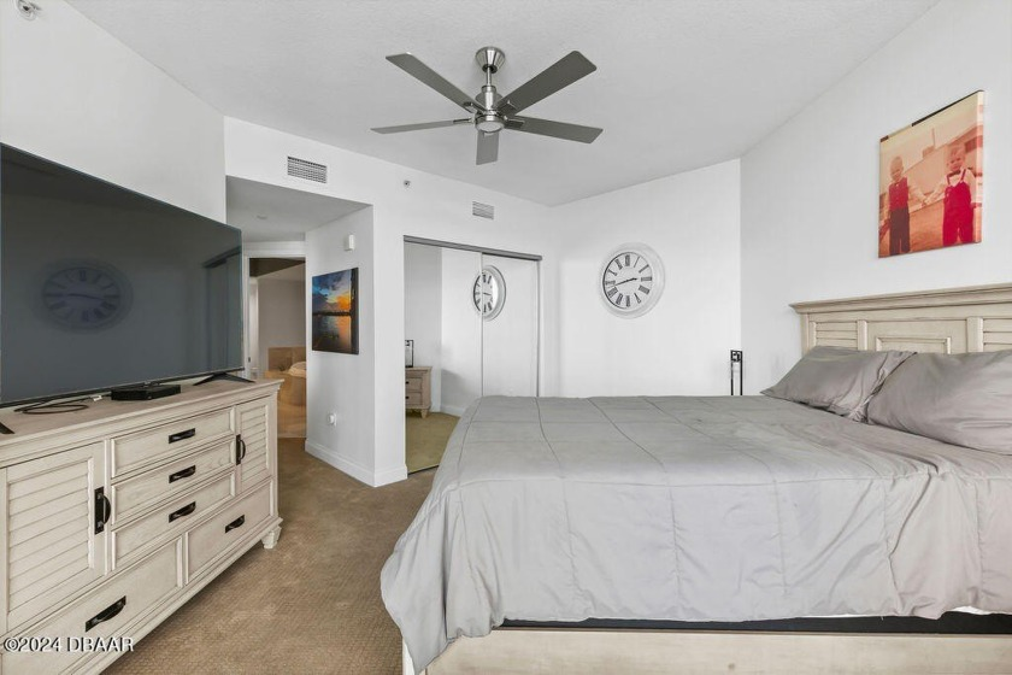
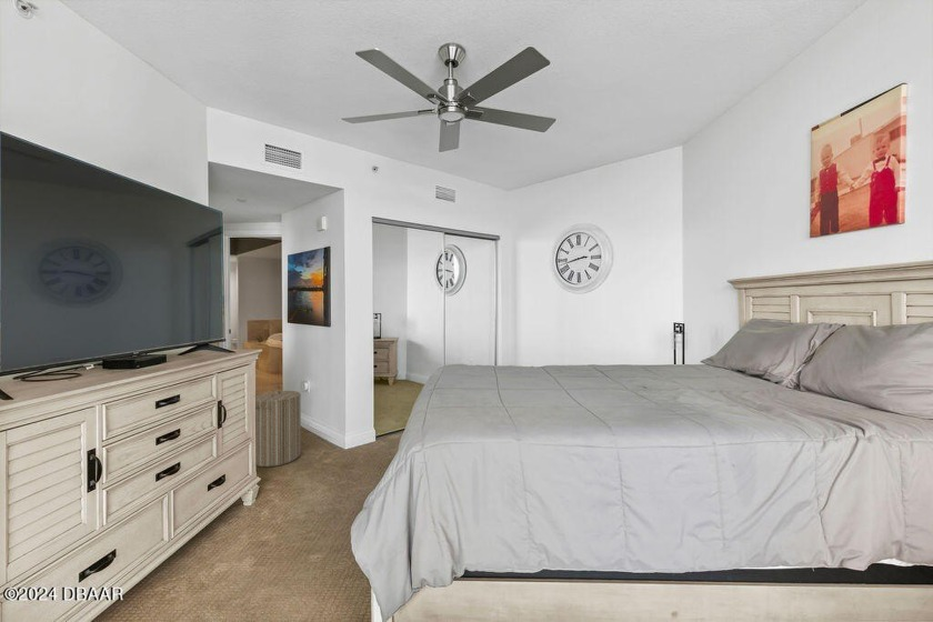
+ laundry hamper (277, 421)
